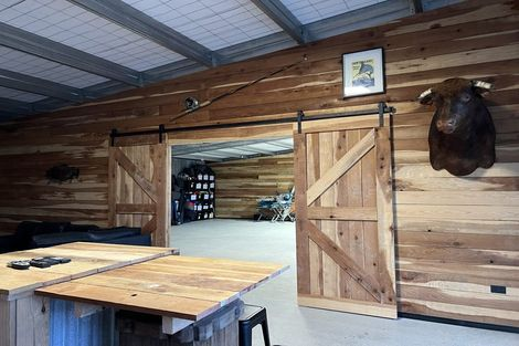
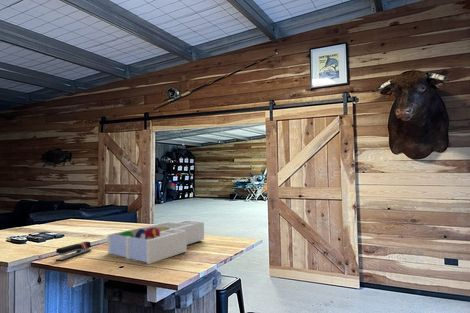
+ stapler (74, 249)
+ desk organizer (166, 237)
